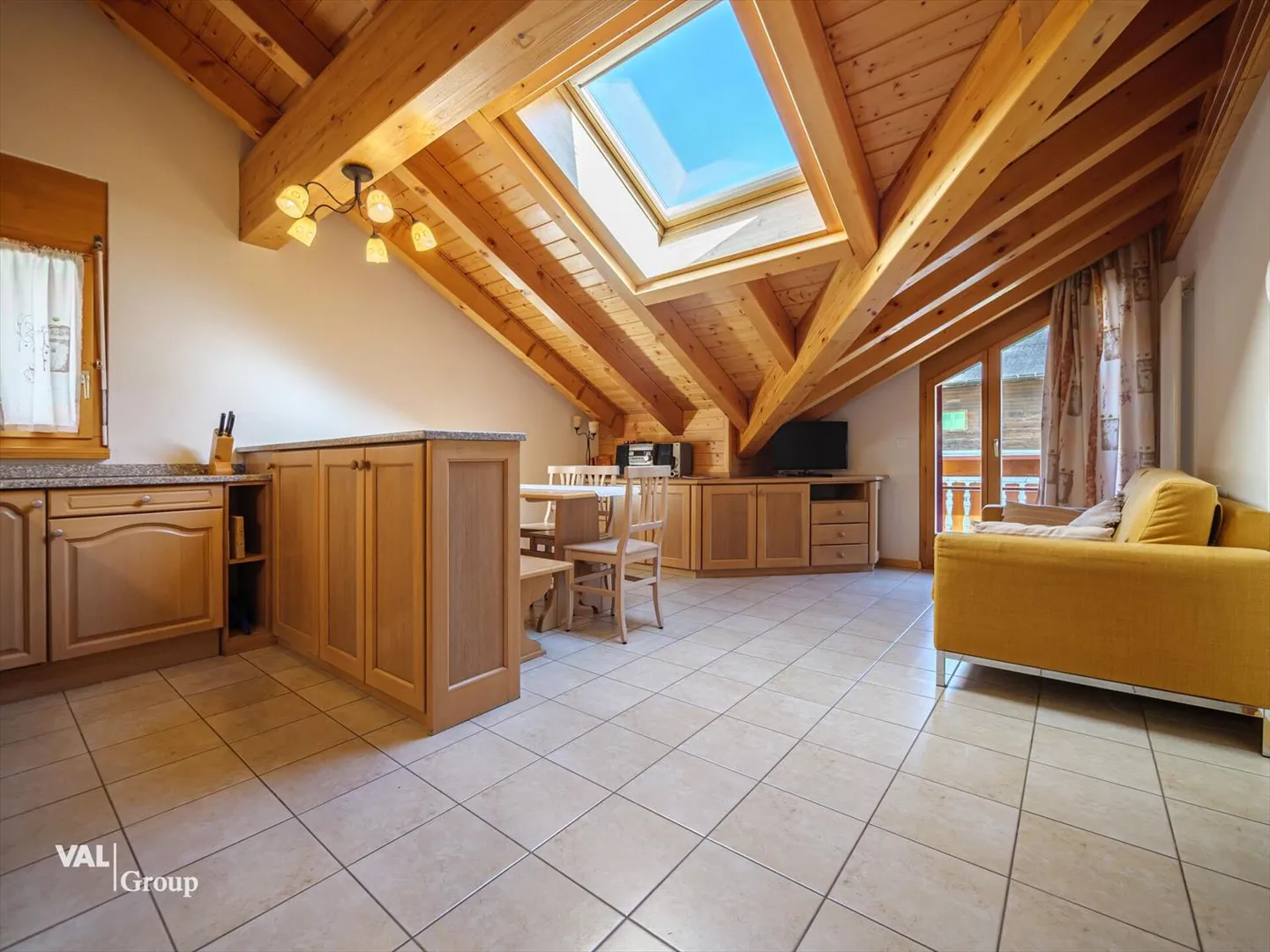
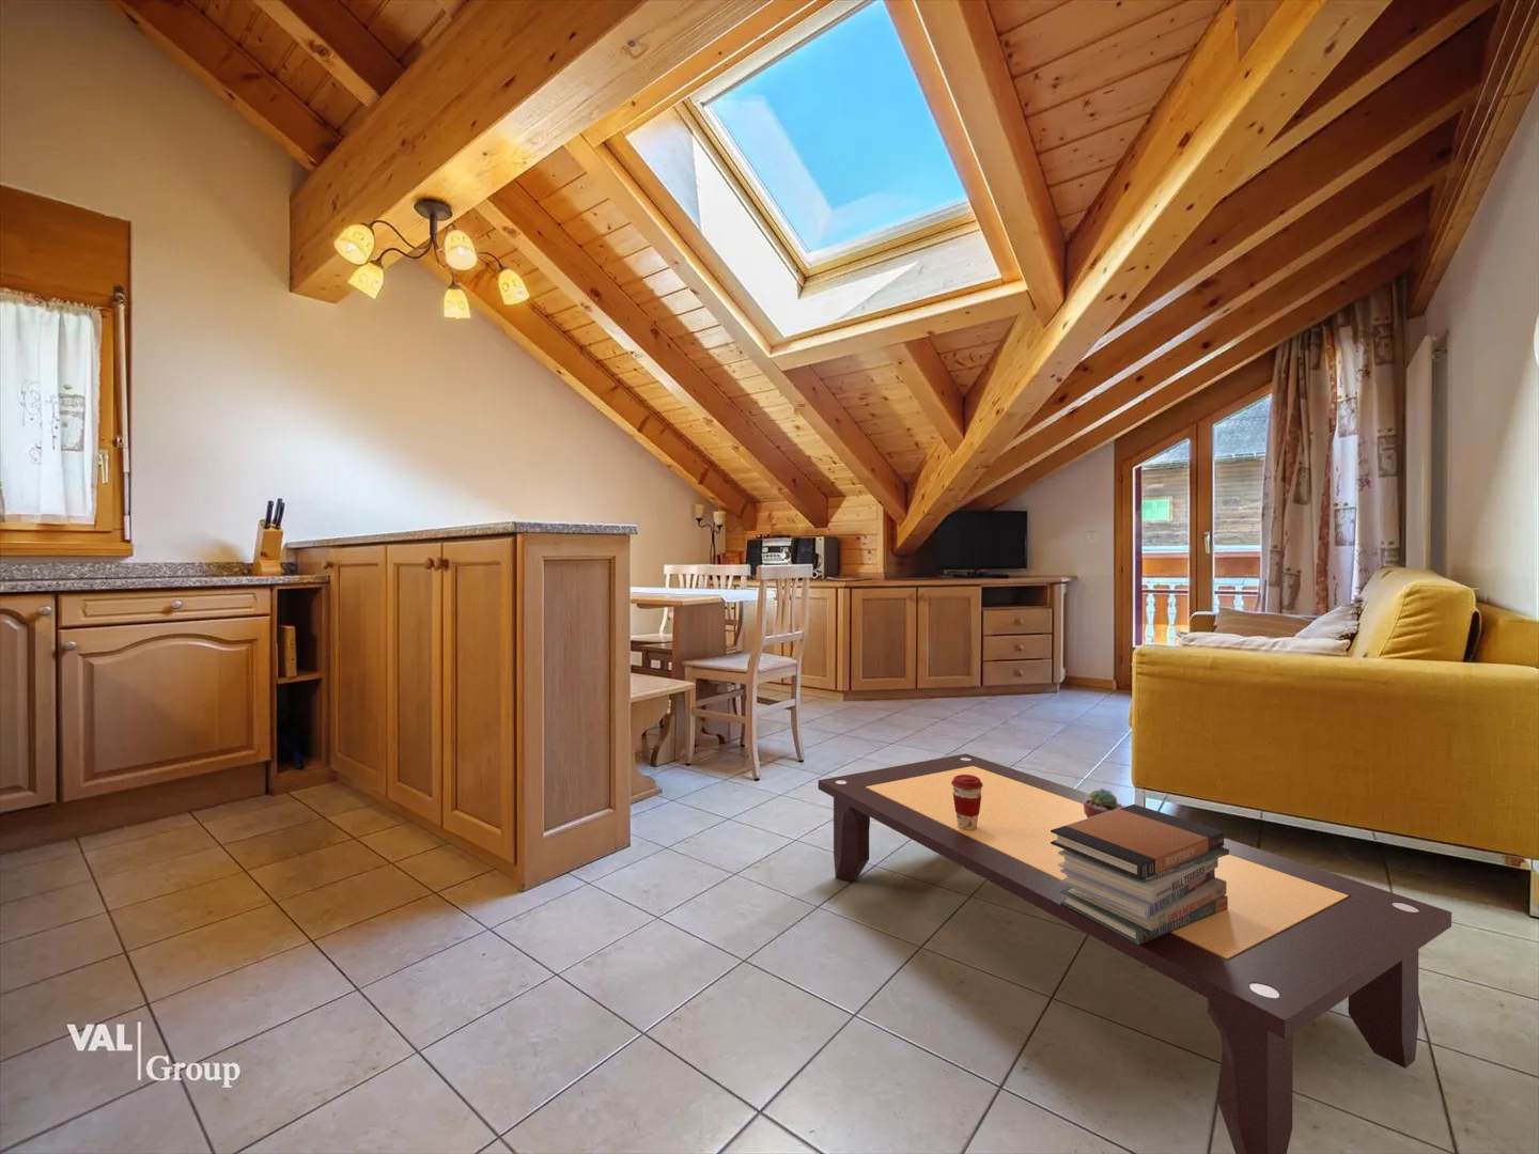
+ potted succulent (1104, 812)
+ coffee table (1057, 889)
+ book stack (1138, 868)
+ coffee cup (966, 801)
